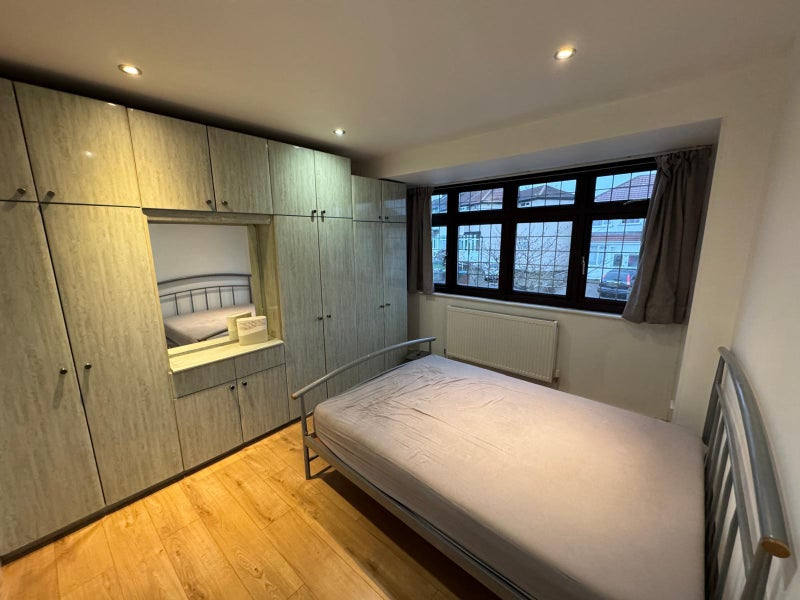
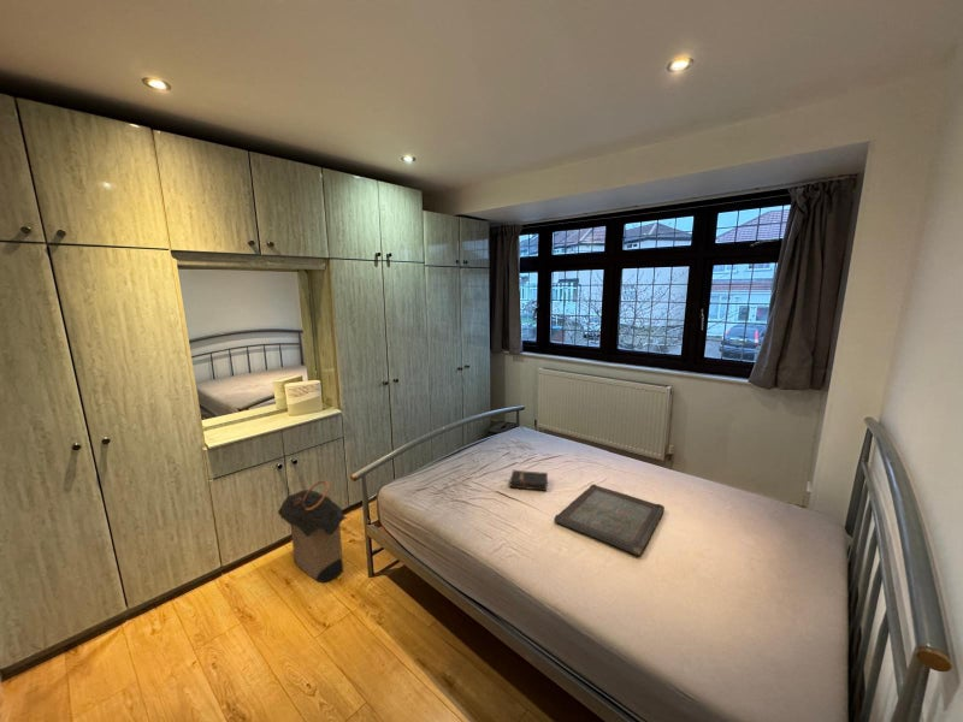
+ hardback book (528, 480)
+ serving tray (612, 514)
+ laundry hamper (312, 523)
